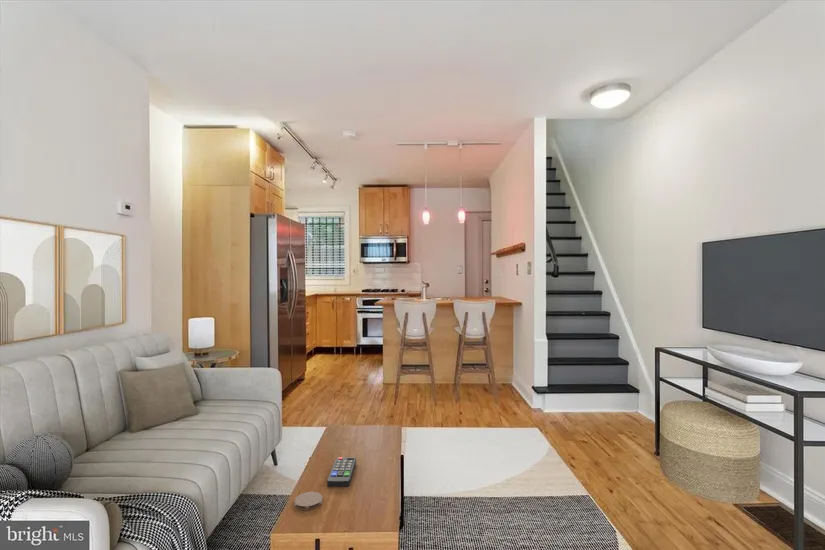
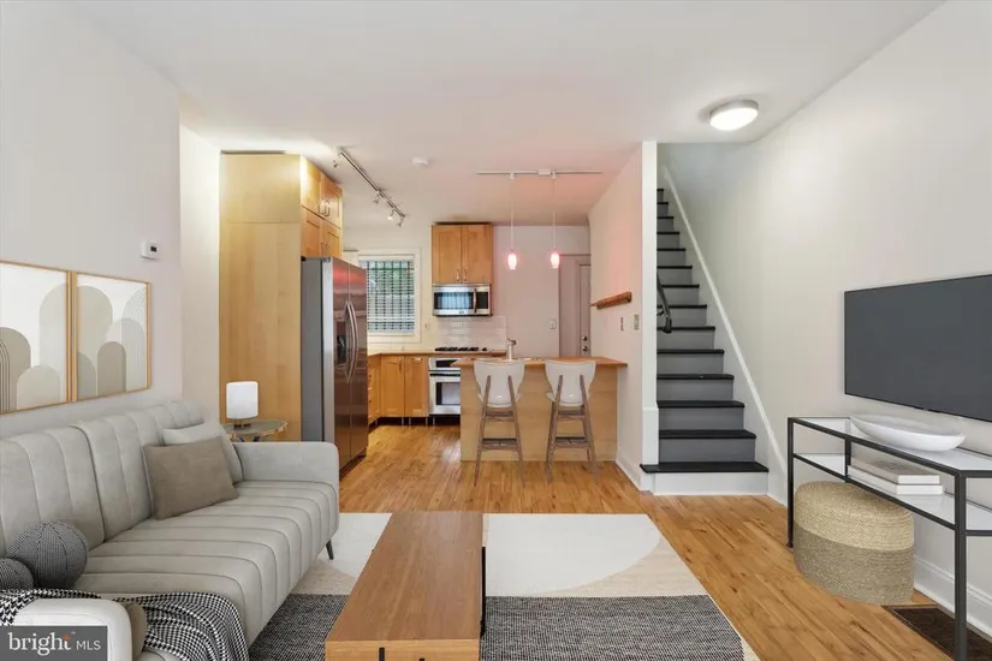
- remote control (342, 470)
- coaster (308, 500)
